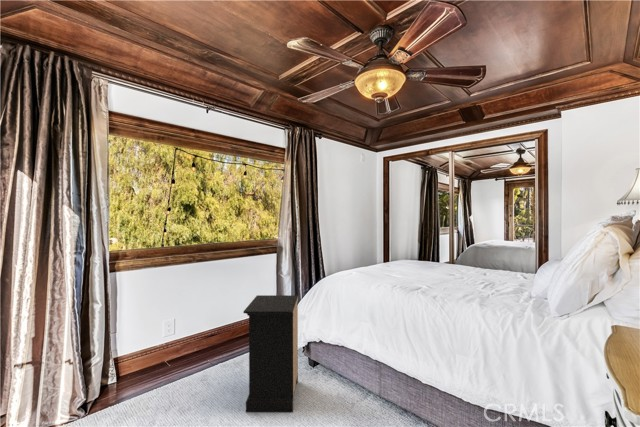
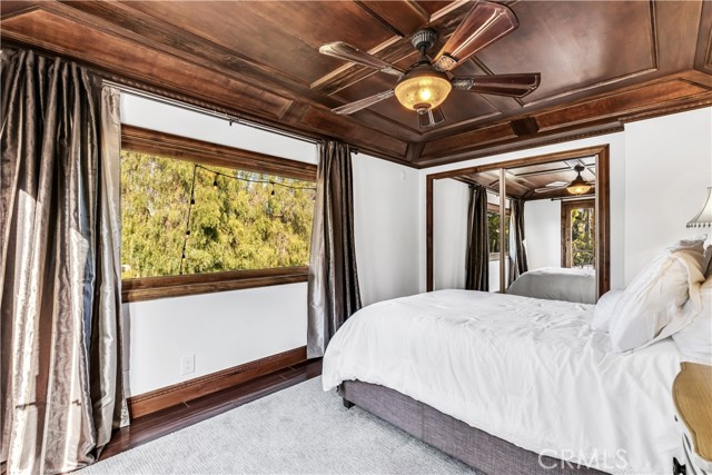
- nightstand (273, 348)
